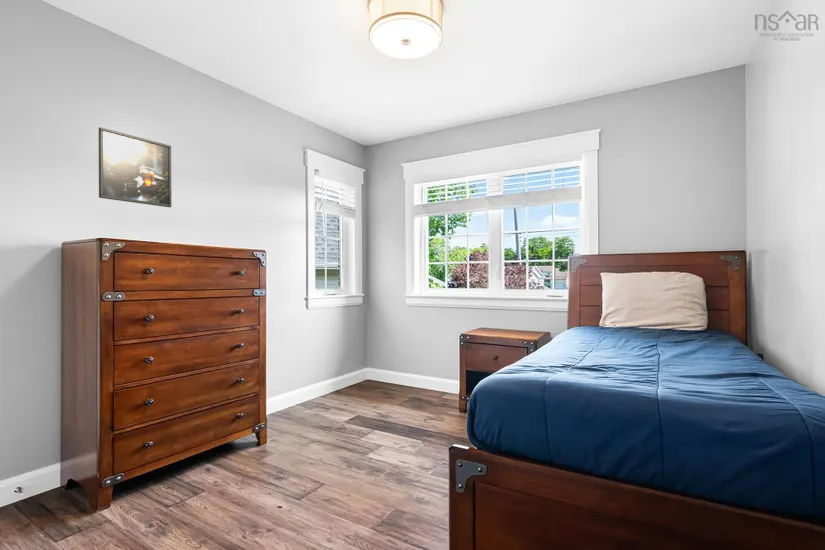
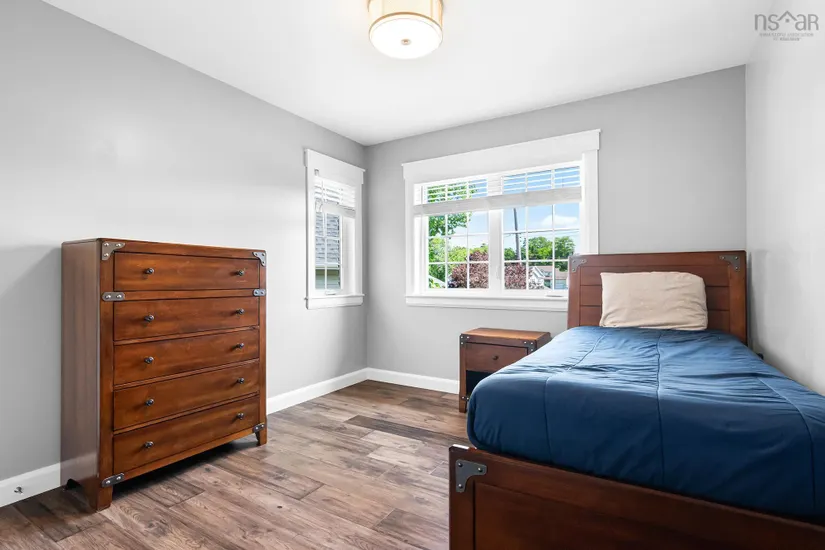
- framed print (137, 170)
